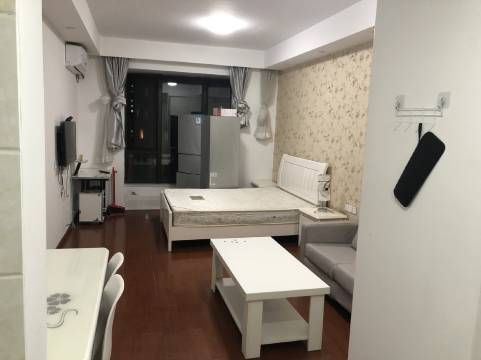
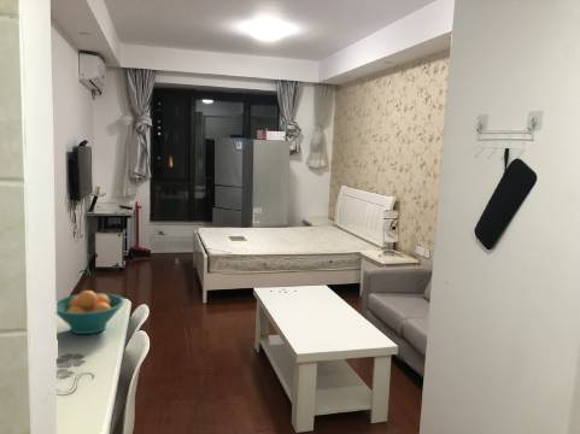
+ fruit bowl (88, 310)
